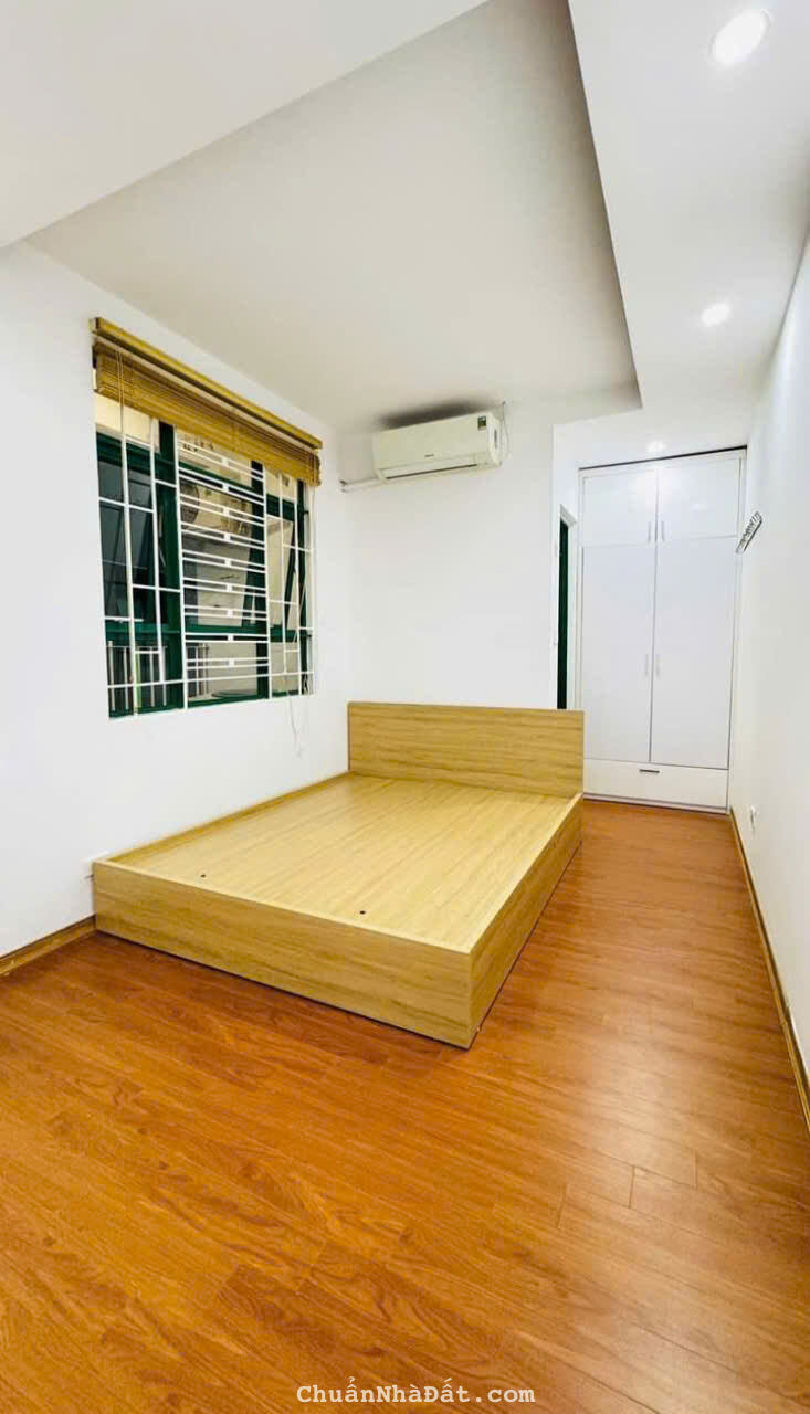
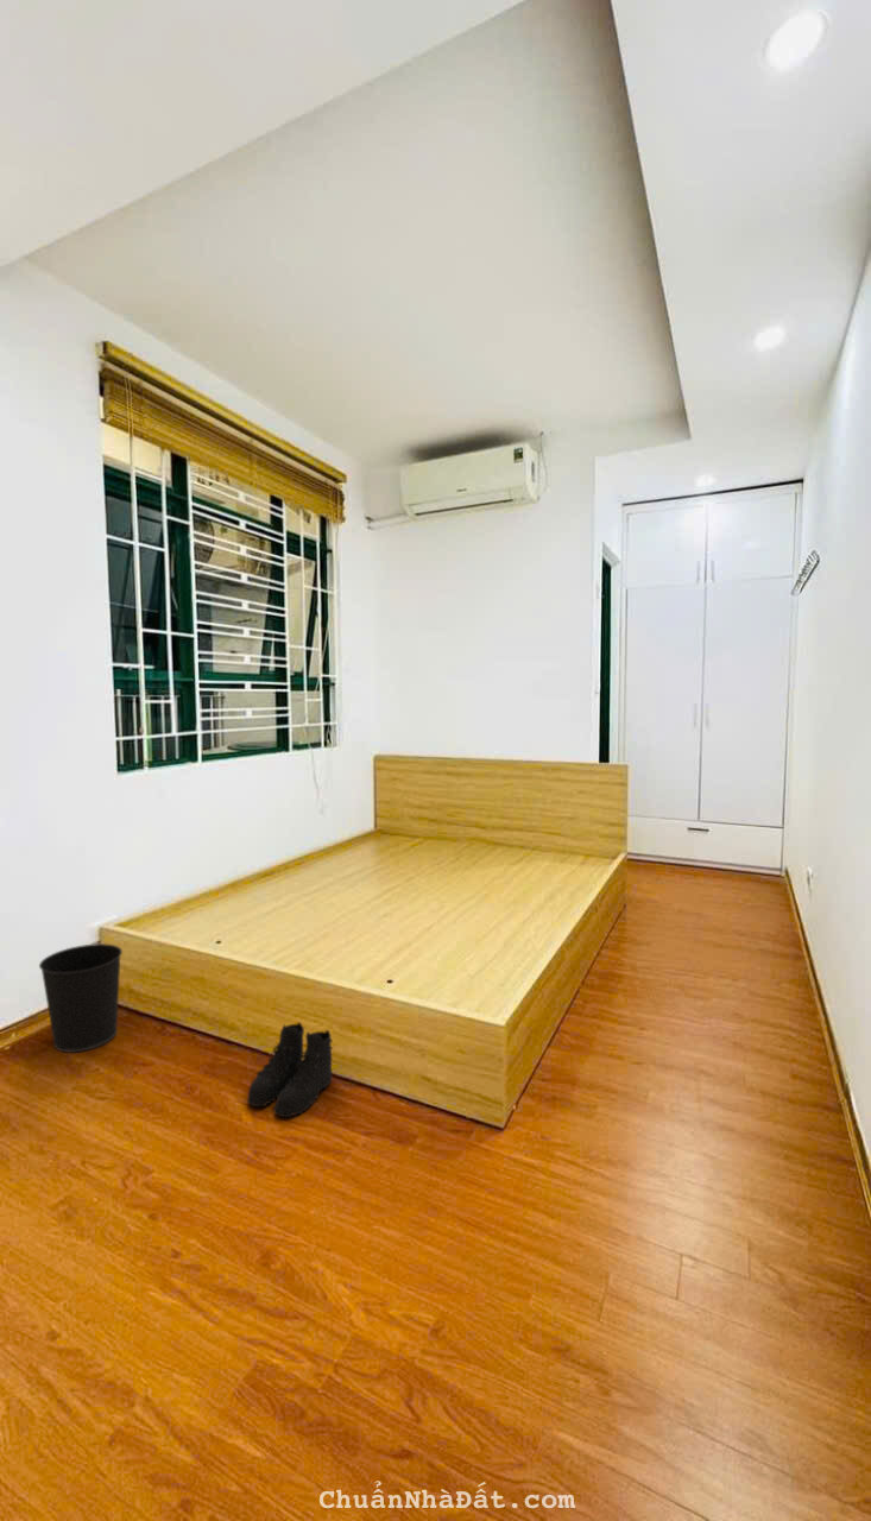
+ wastebasket (83, 997)
+ boots (291, 1062)
